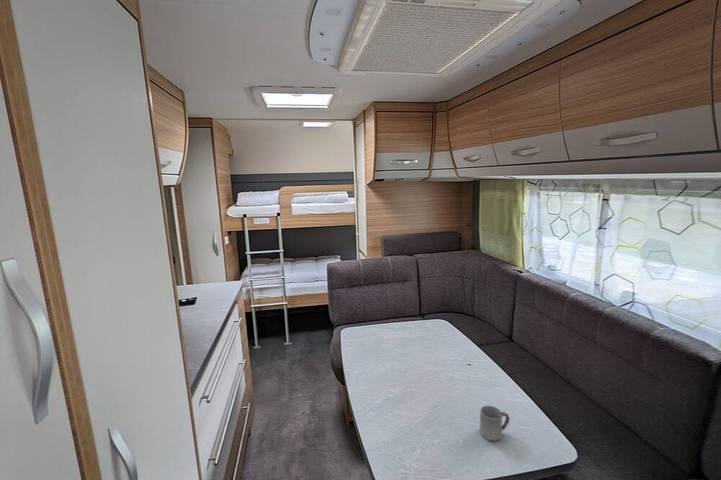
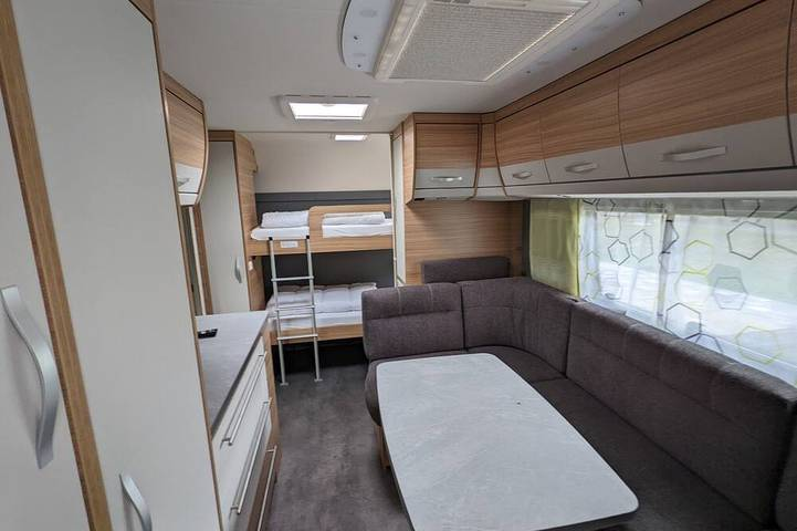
- cup (494, 422)
